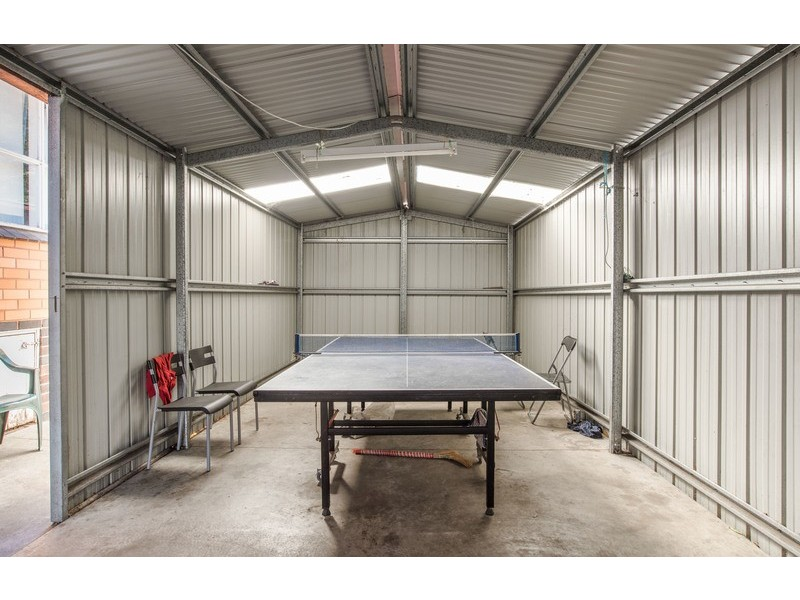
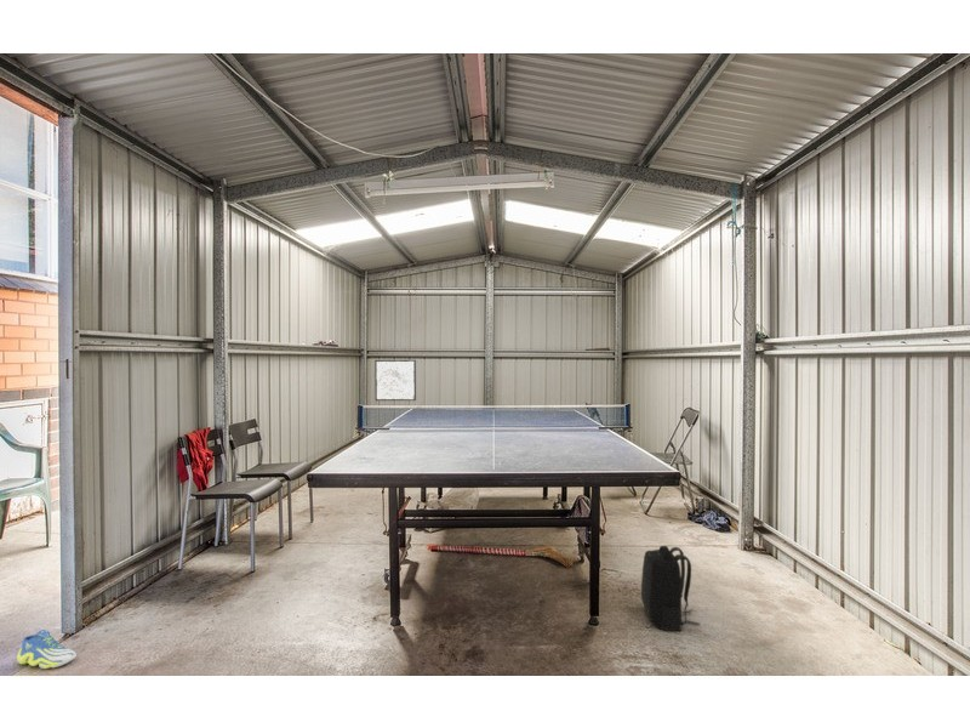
+ sneaker (45, 648)
+ wall art (395, 380)
+ backpack (669, 581)
